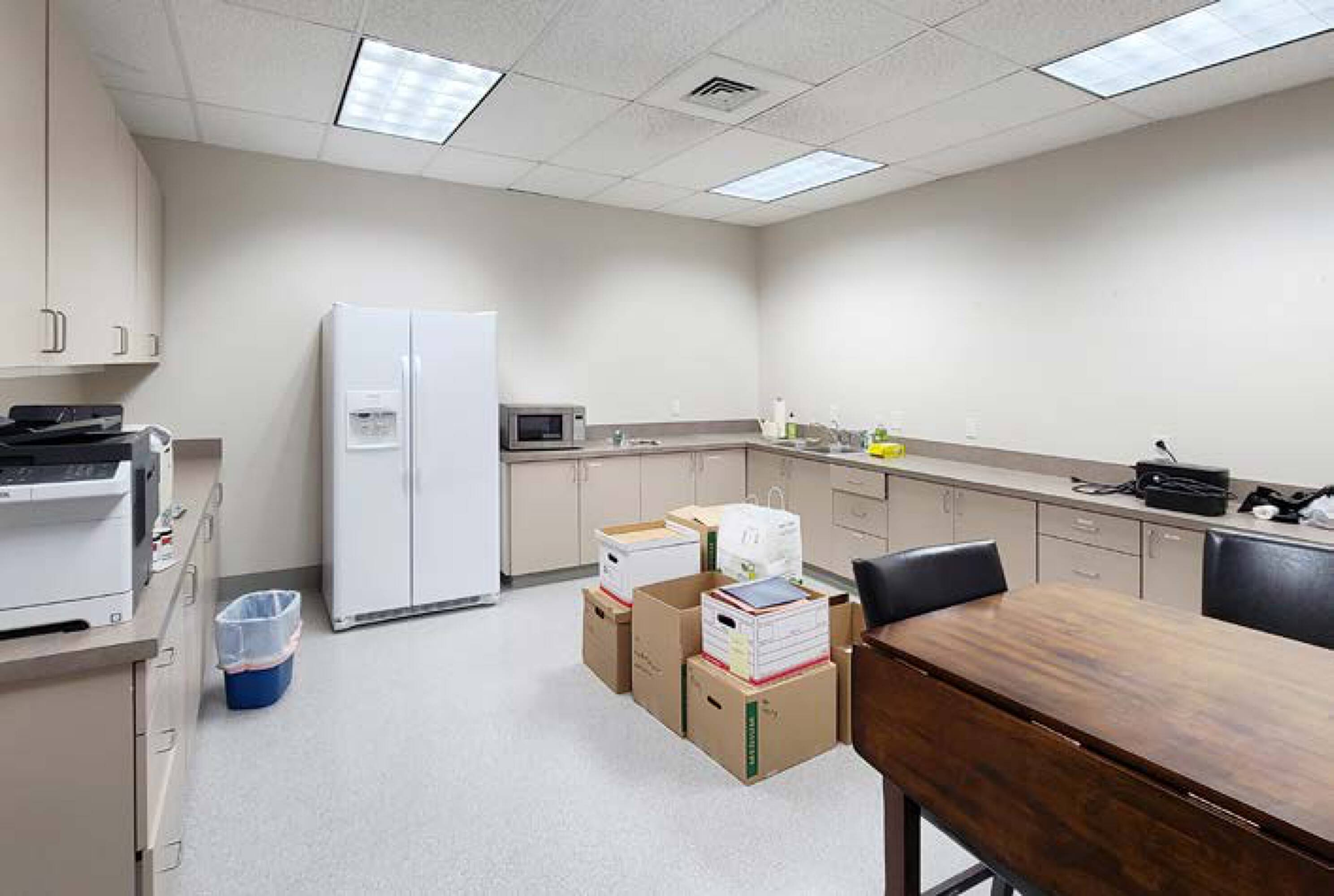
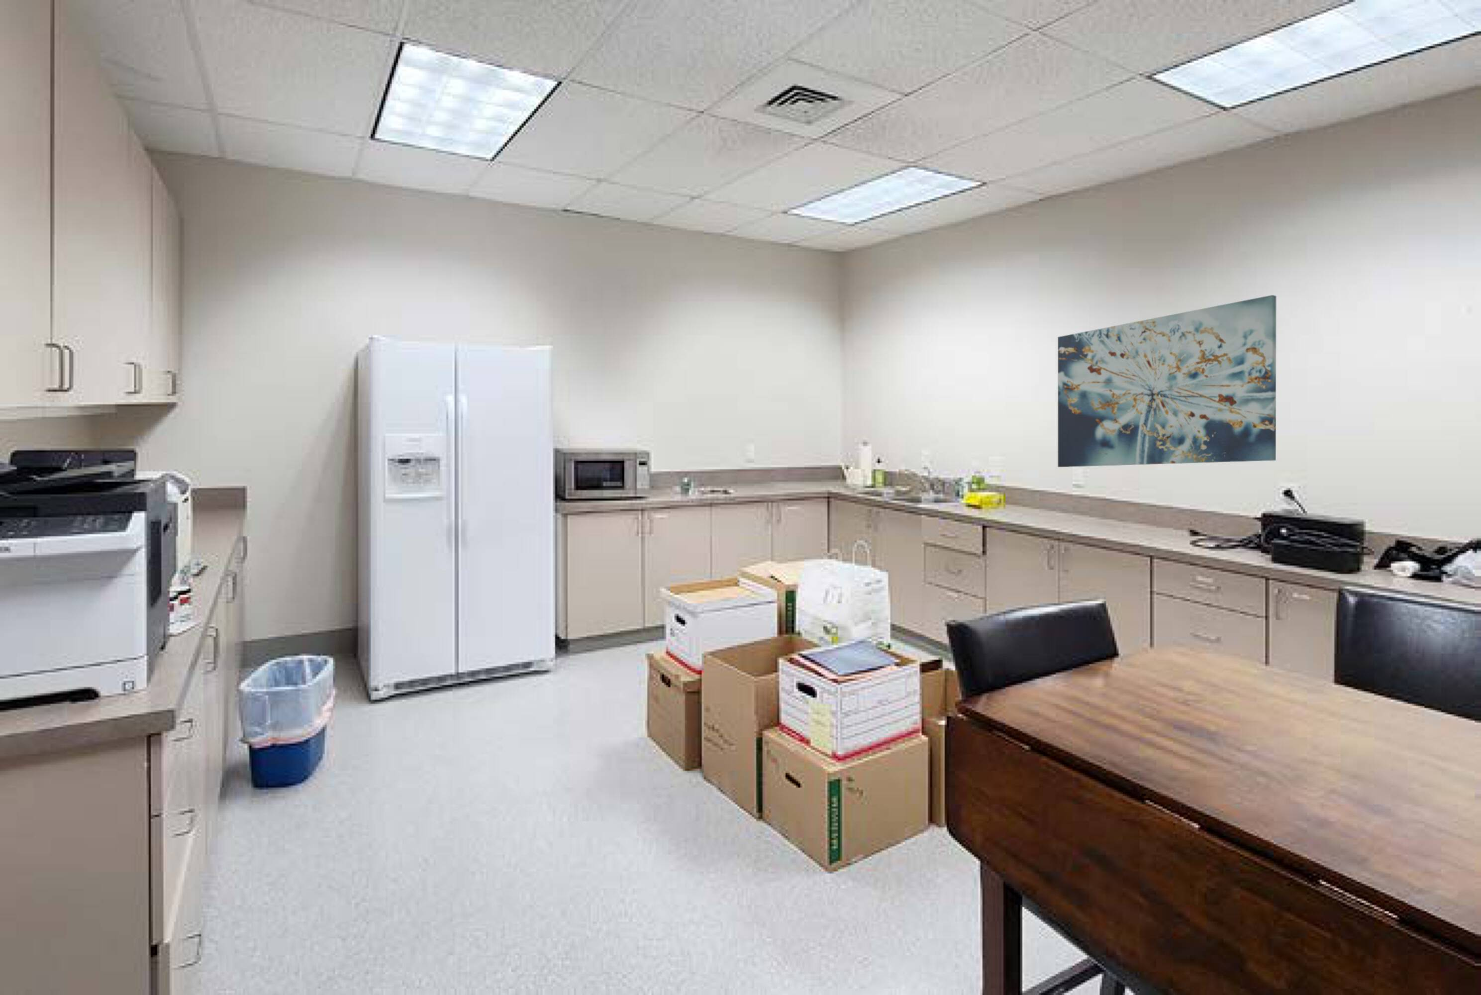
+ wall art (1155, 392)
